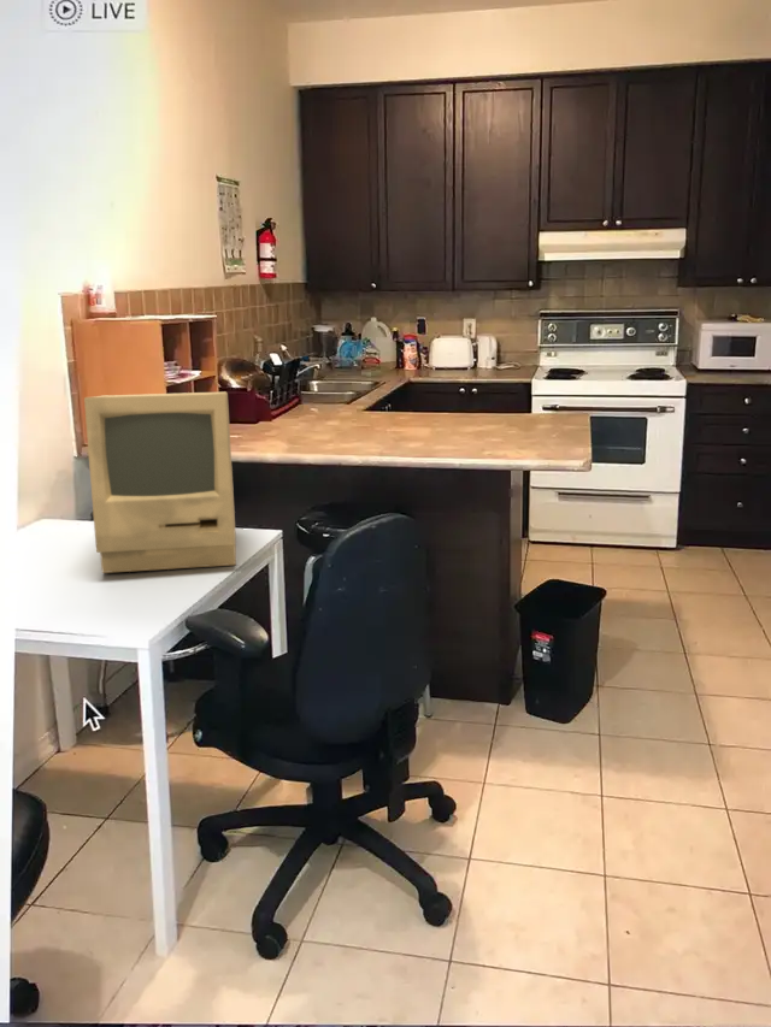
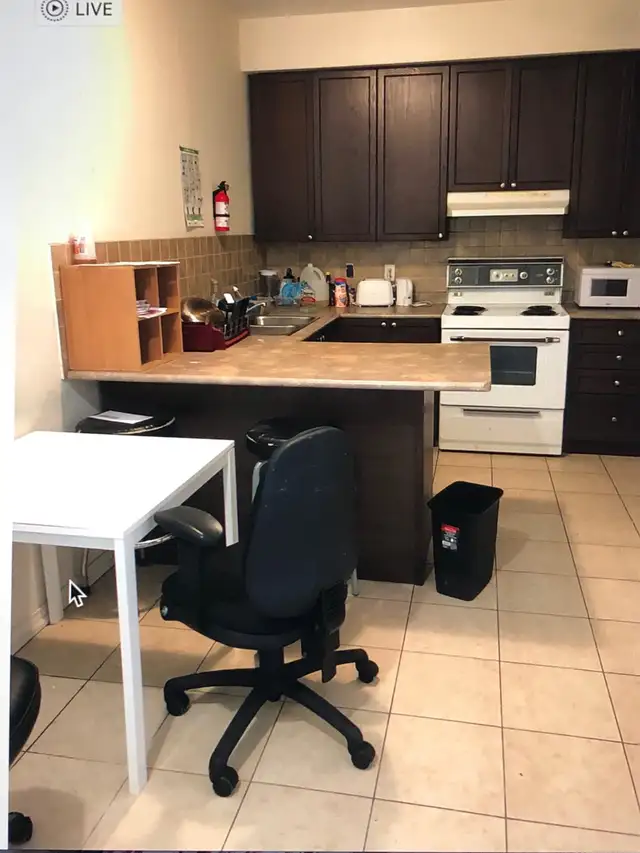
- computer monitor (166, 473)
